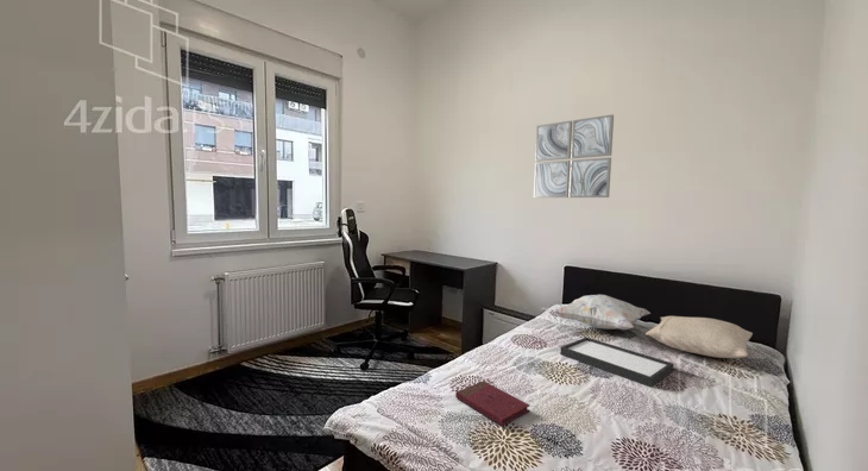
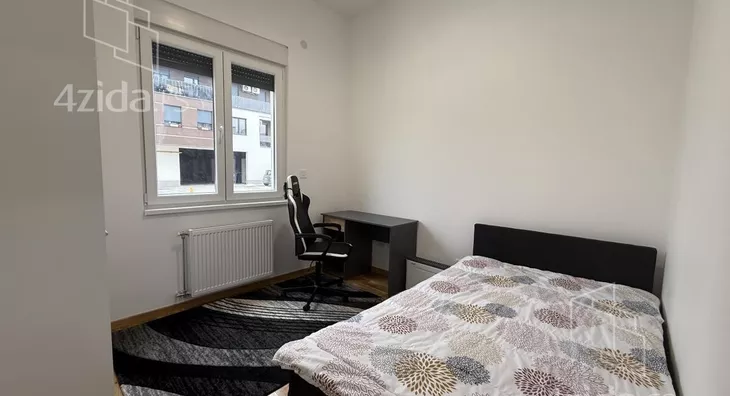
- decorative pillow (602, 312)
- book (491, 401)
- wall art (571, 161)
- pillow (698, 334)
- tray (614, 358)
